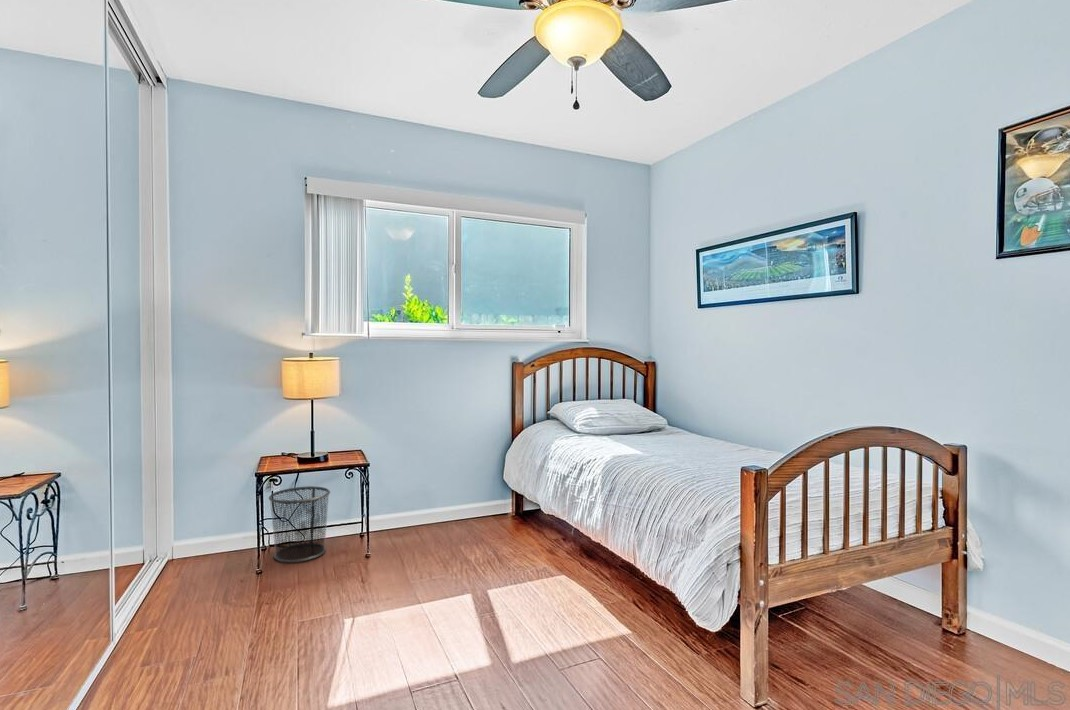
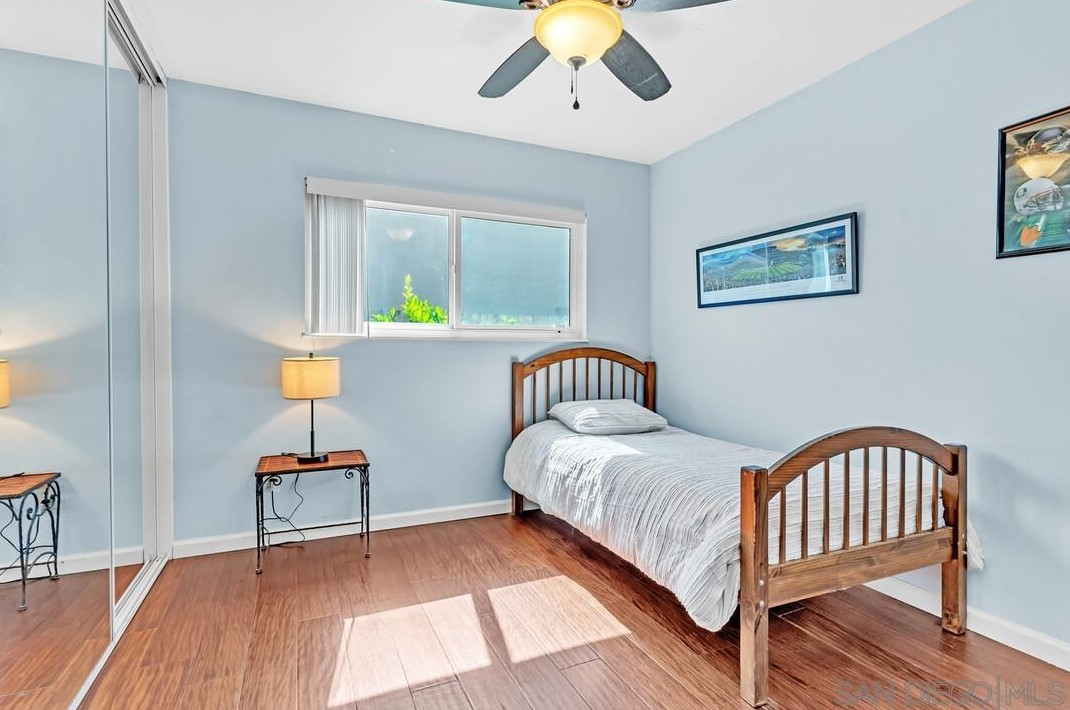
- waste bin (300, 523)
